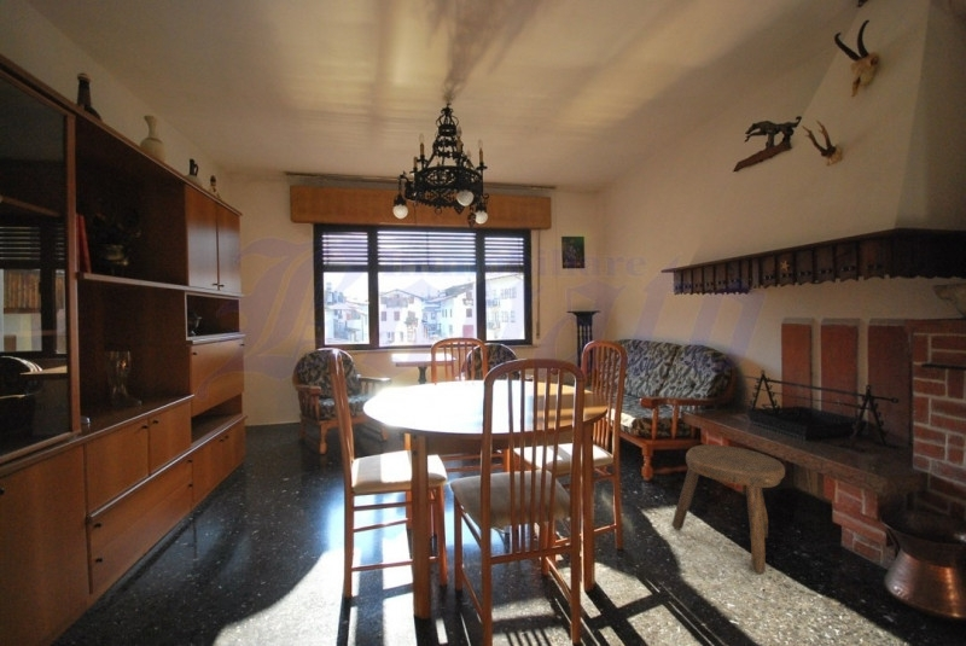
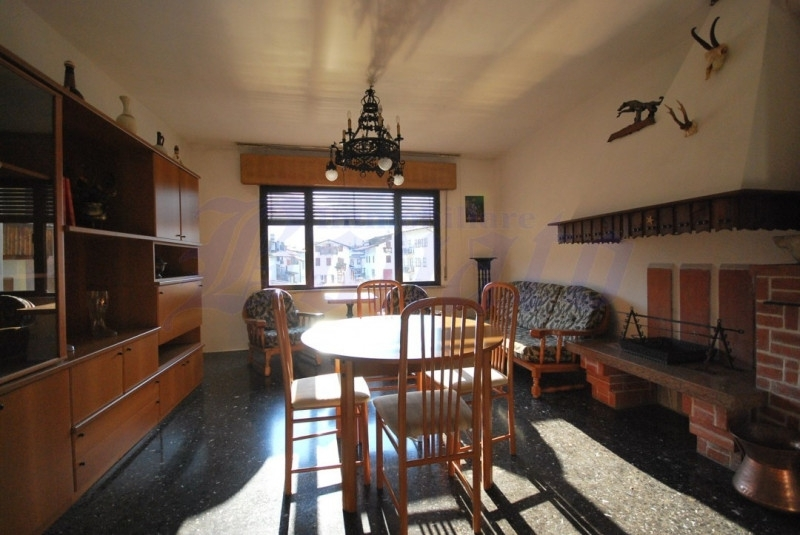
- stool (728, 482)
